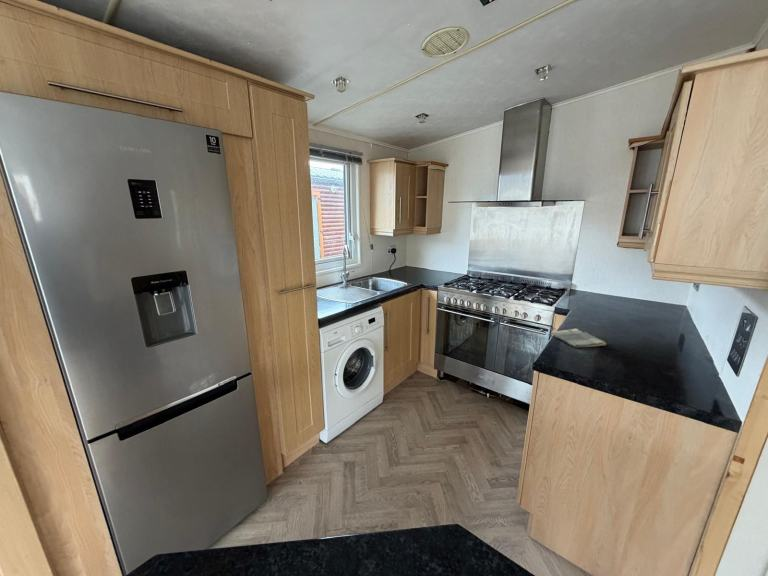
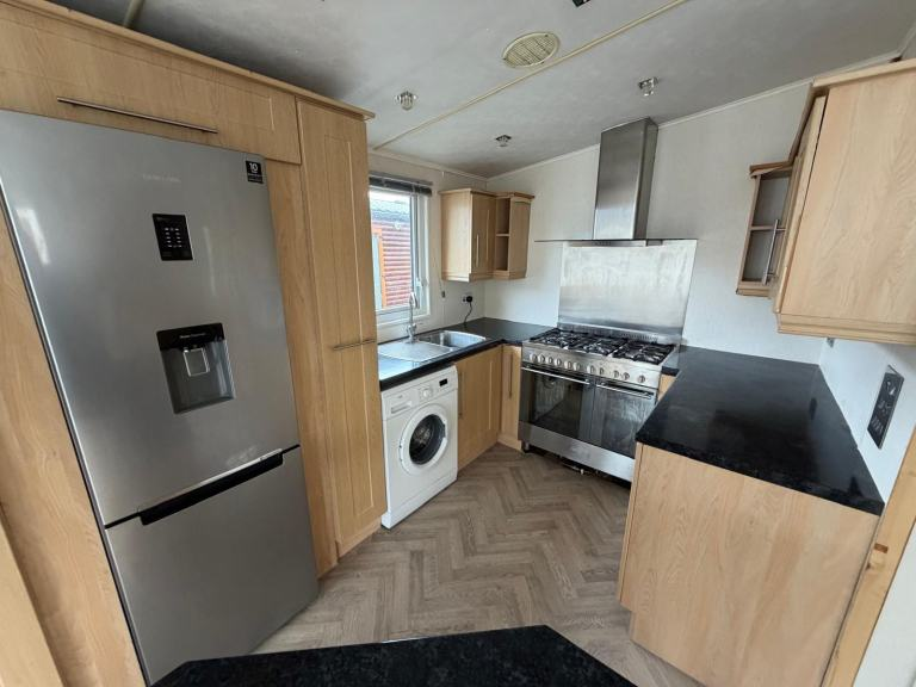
- dish towel (577, 337)
